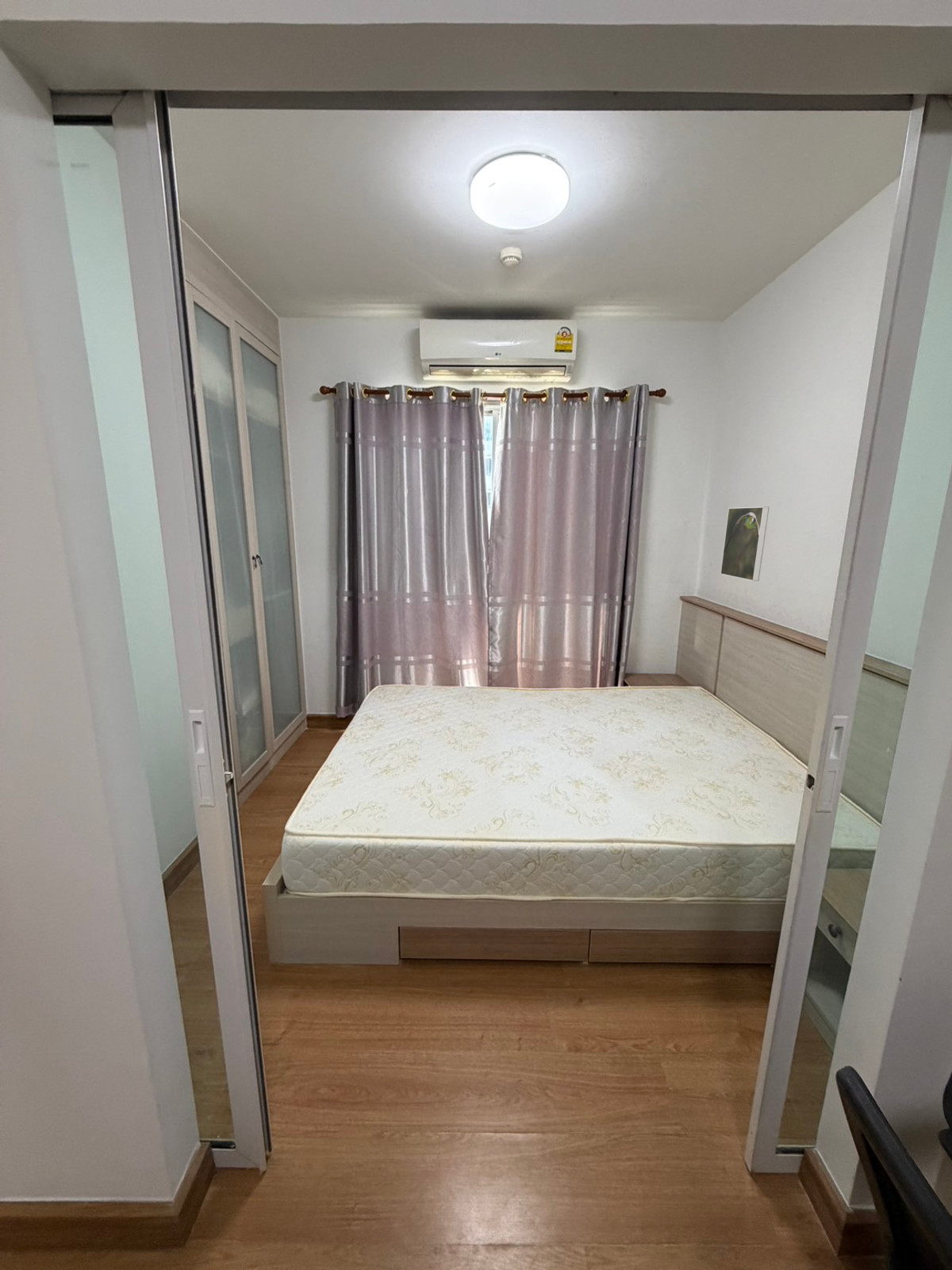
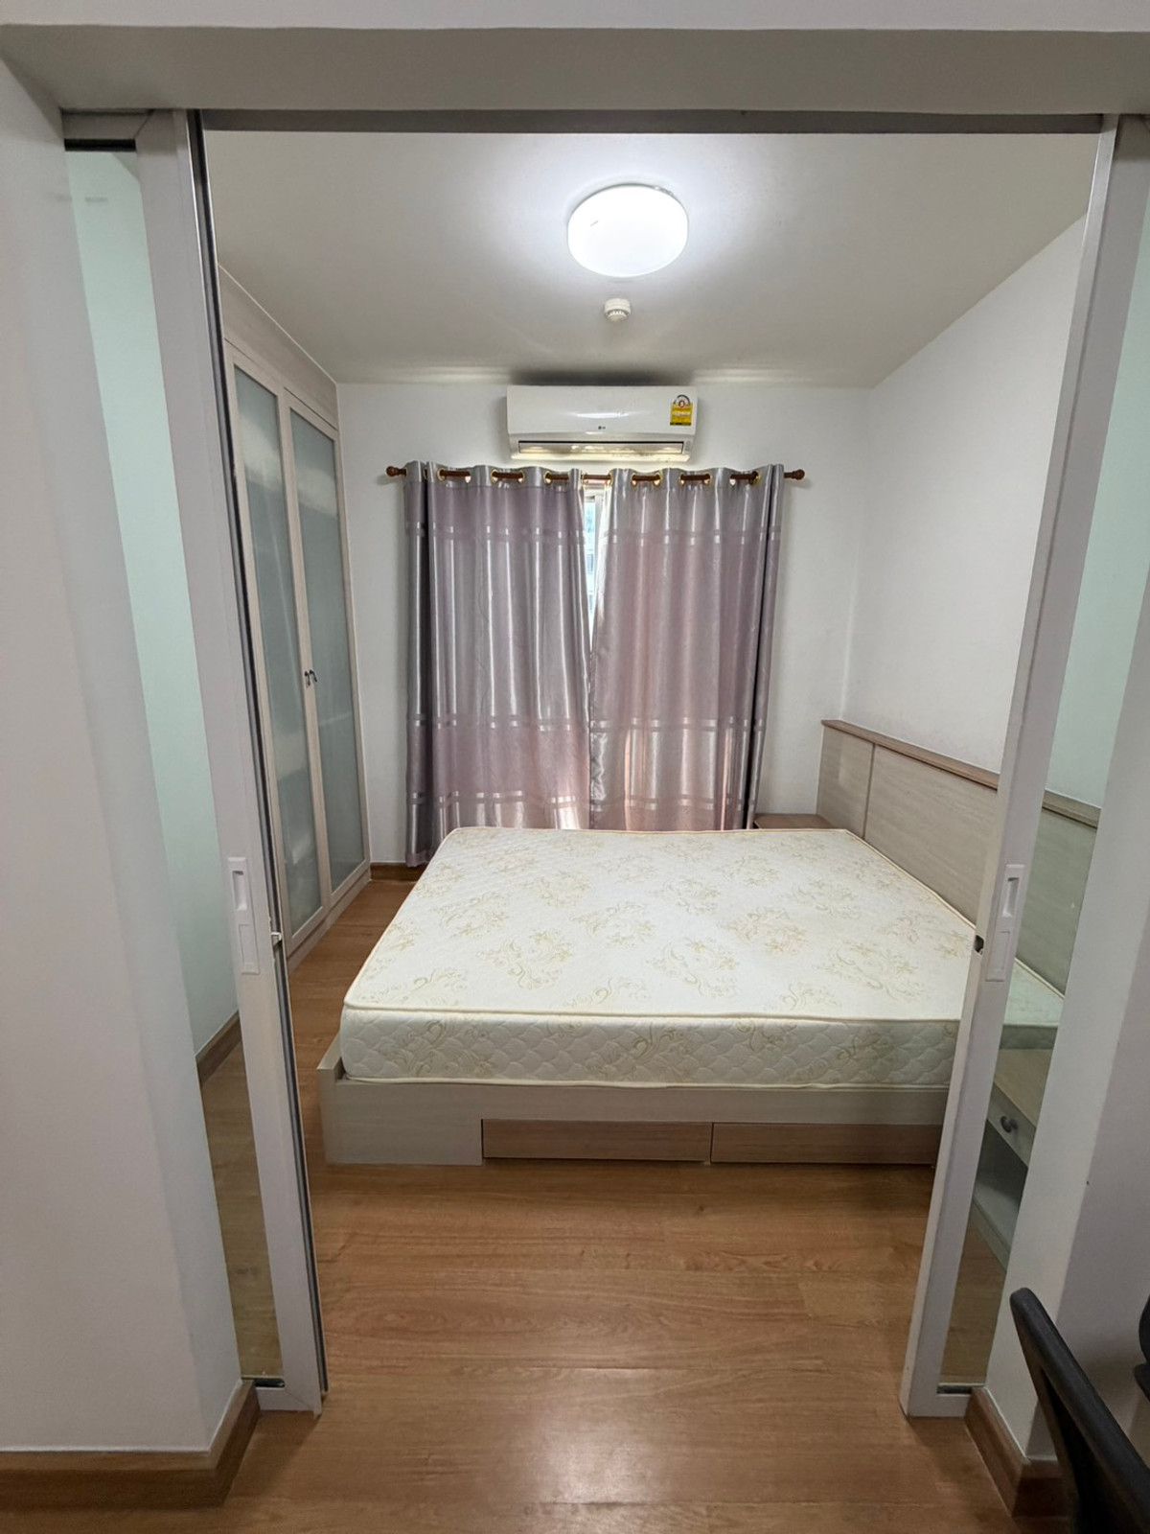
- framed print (743, 543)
